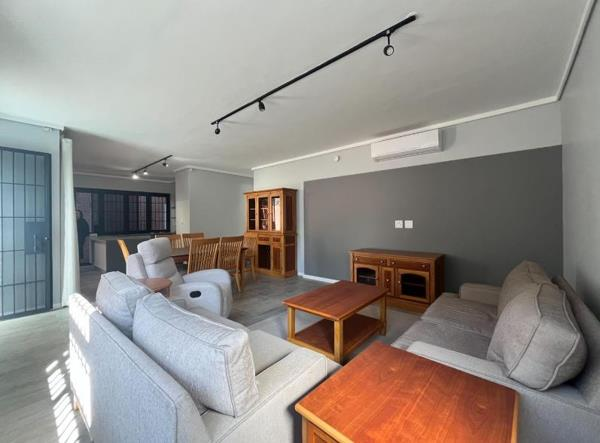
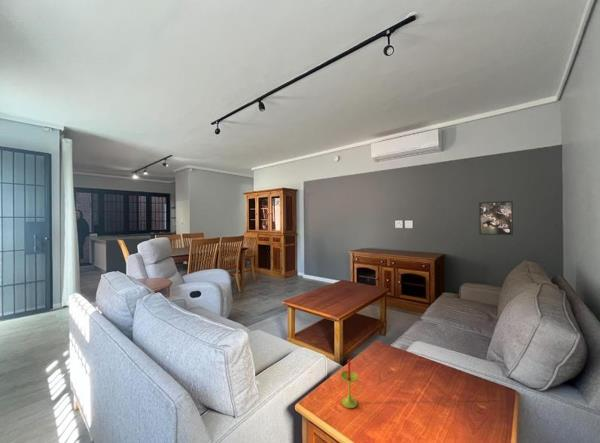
+ candle (351, 380)
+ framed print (495, 218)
